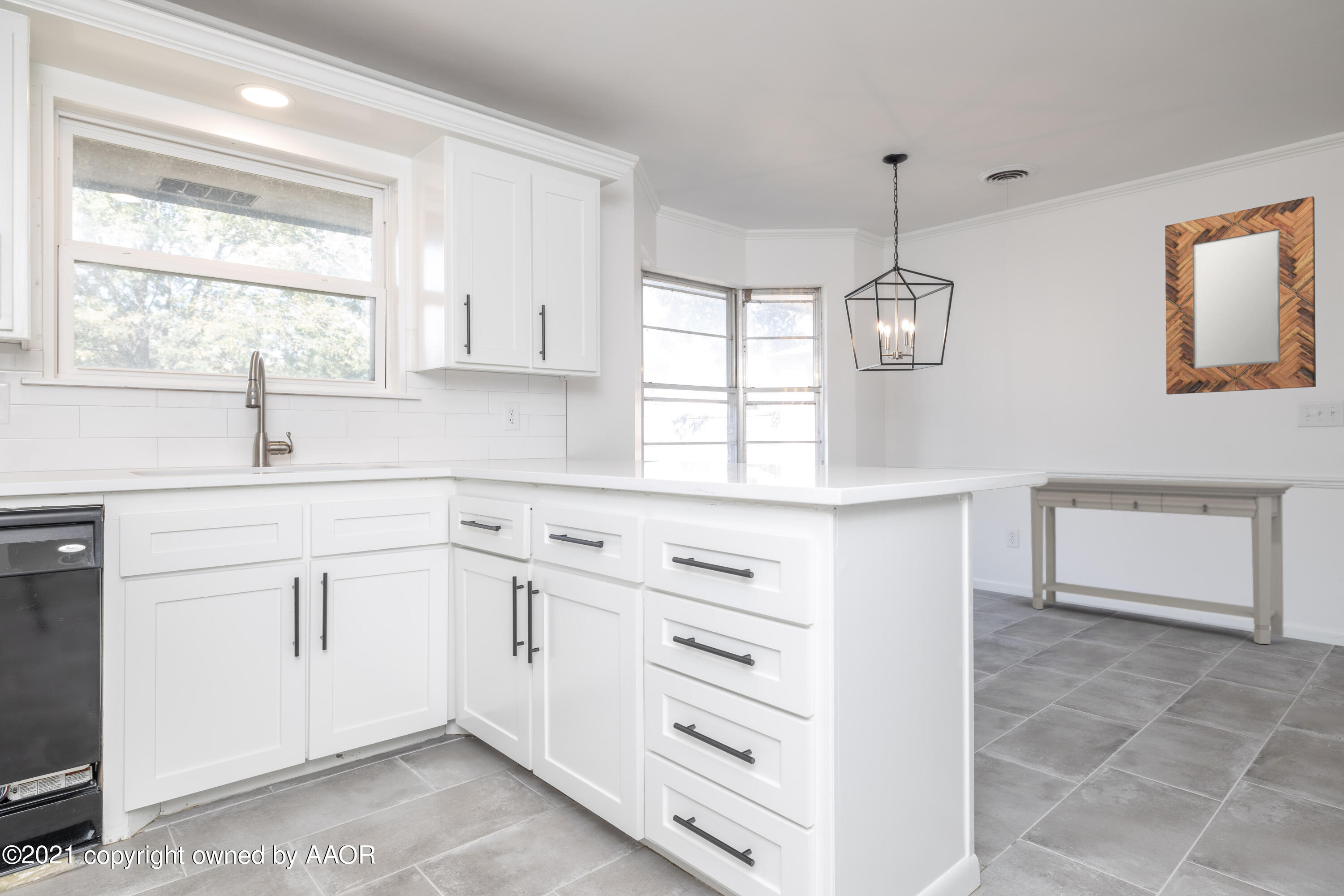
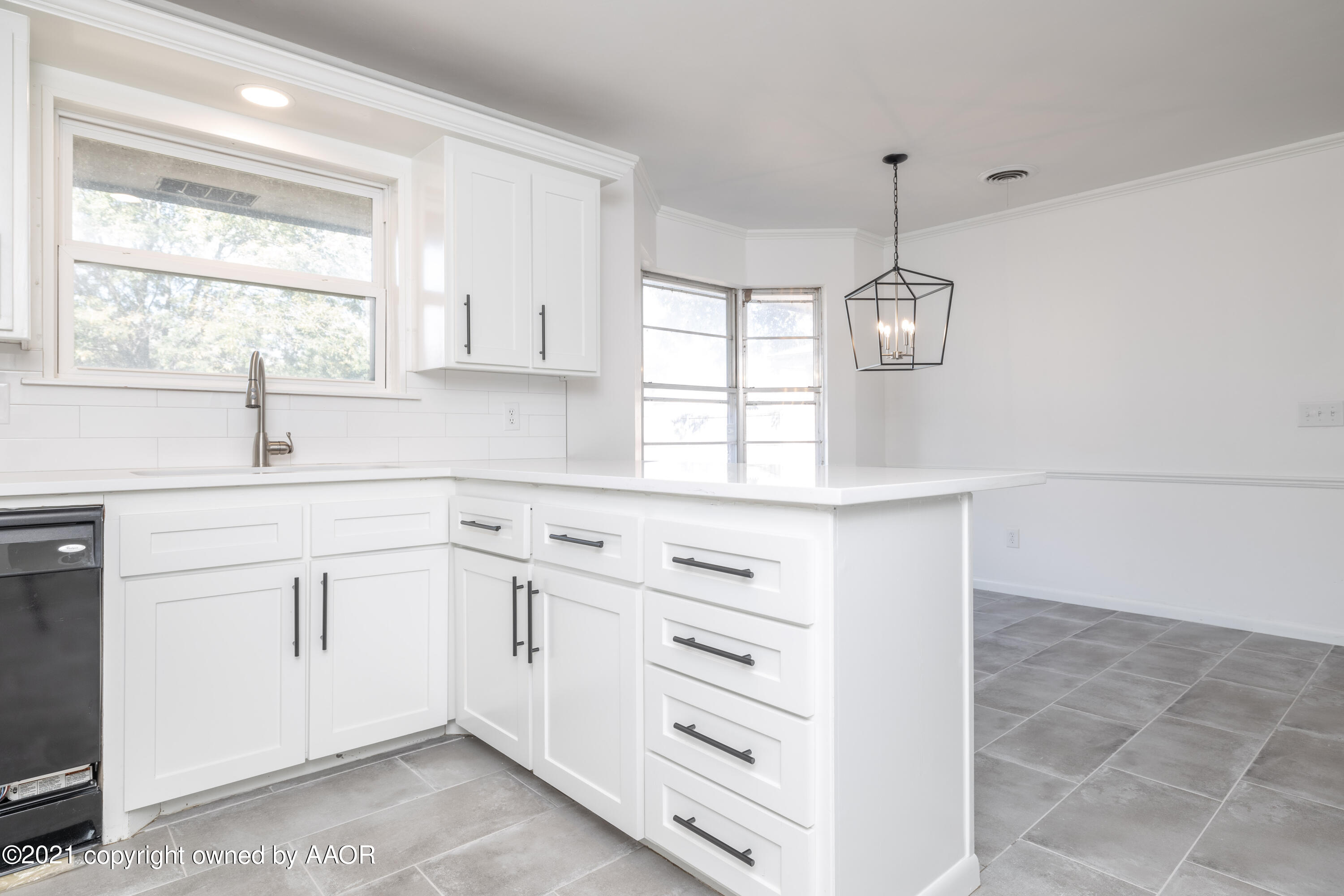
- home mirror (1236, 302)
- console table (1149, 512)
